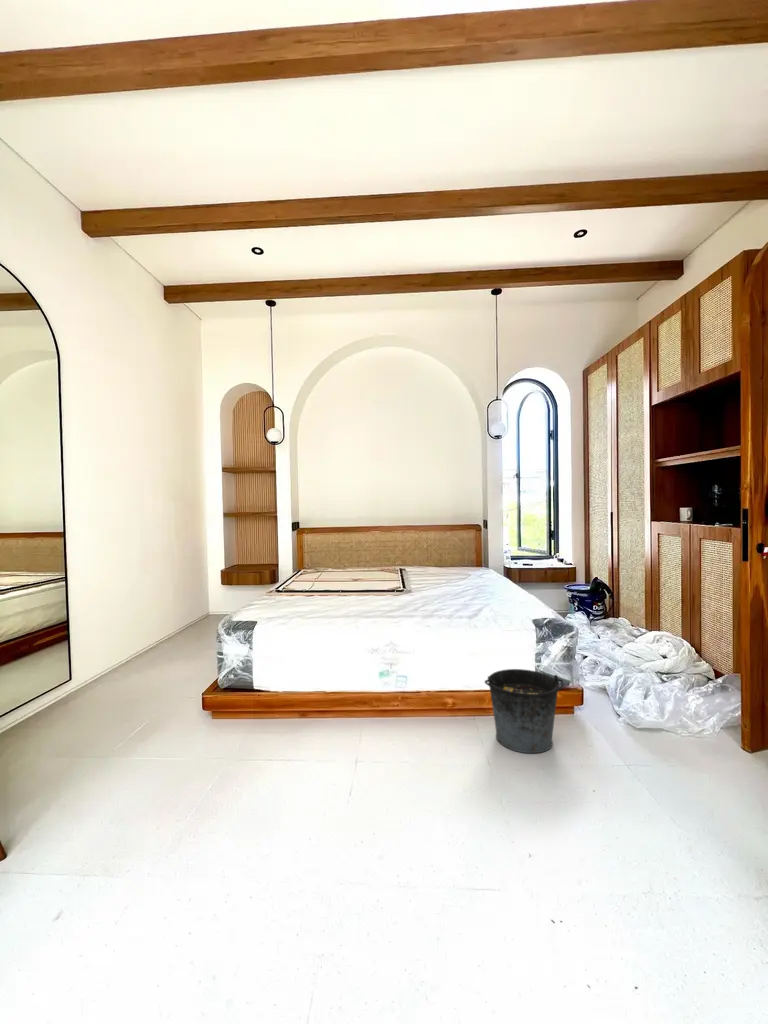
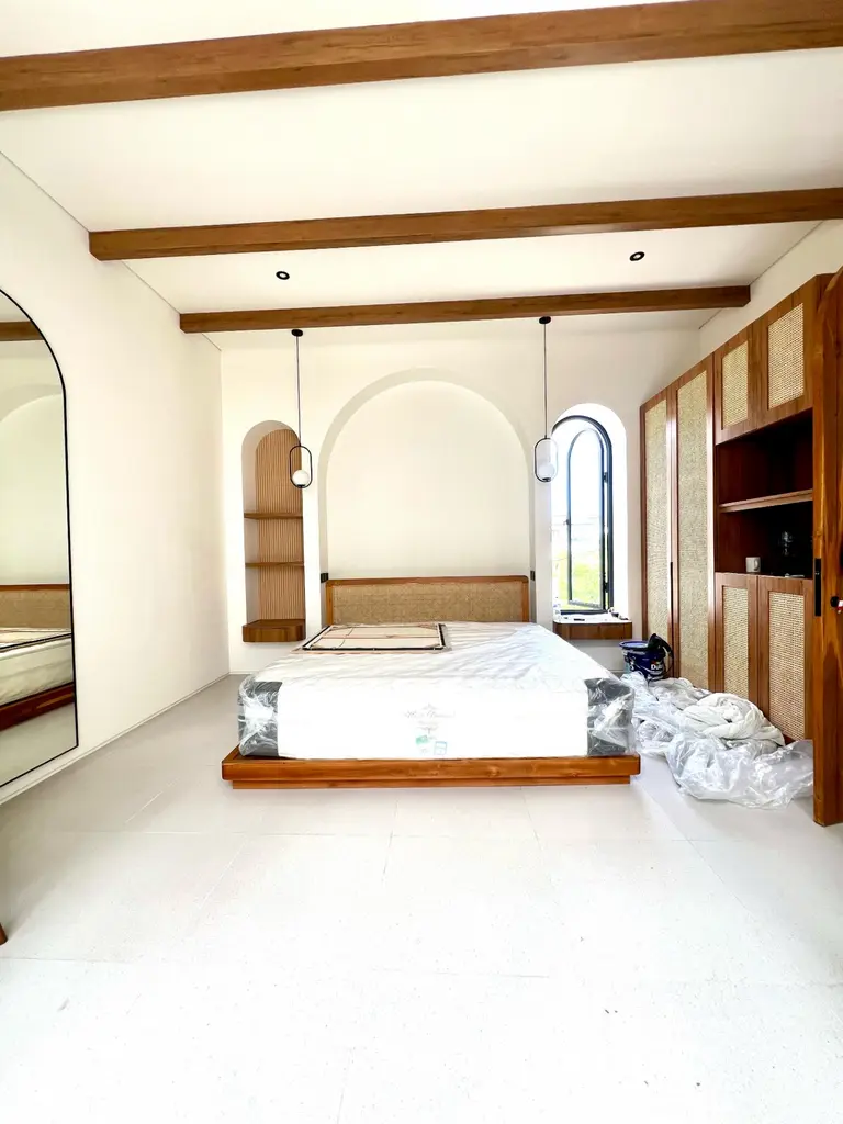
- bucket (523, 708)
